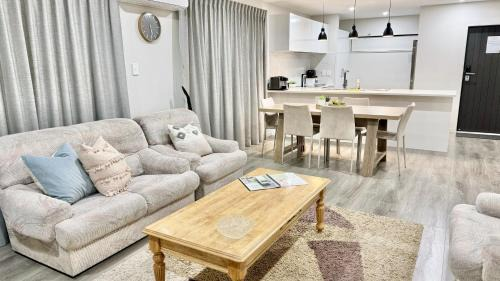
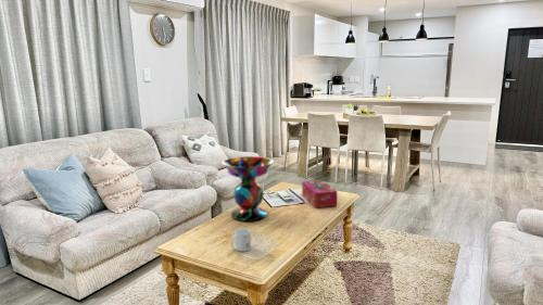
+ mug (240, 240)
+ decorative bowl (248, 188)
+ tissue box (318, 193)
